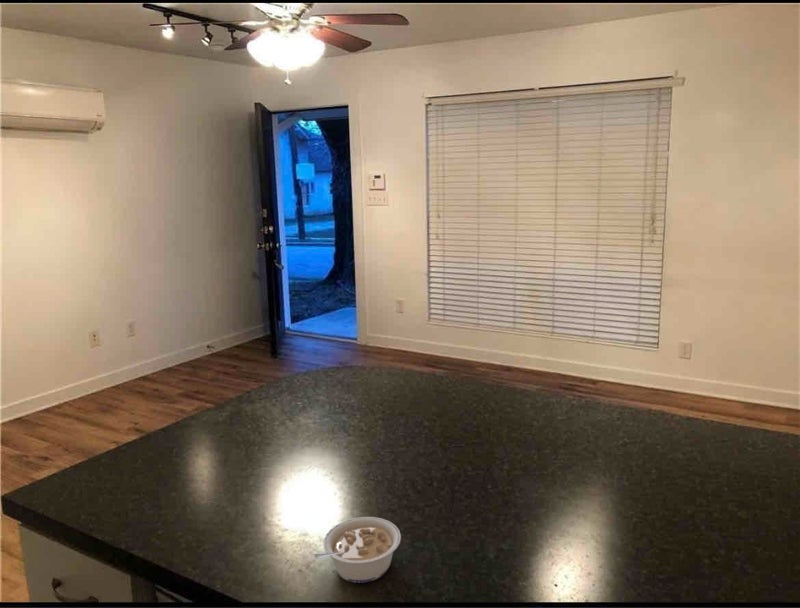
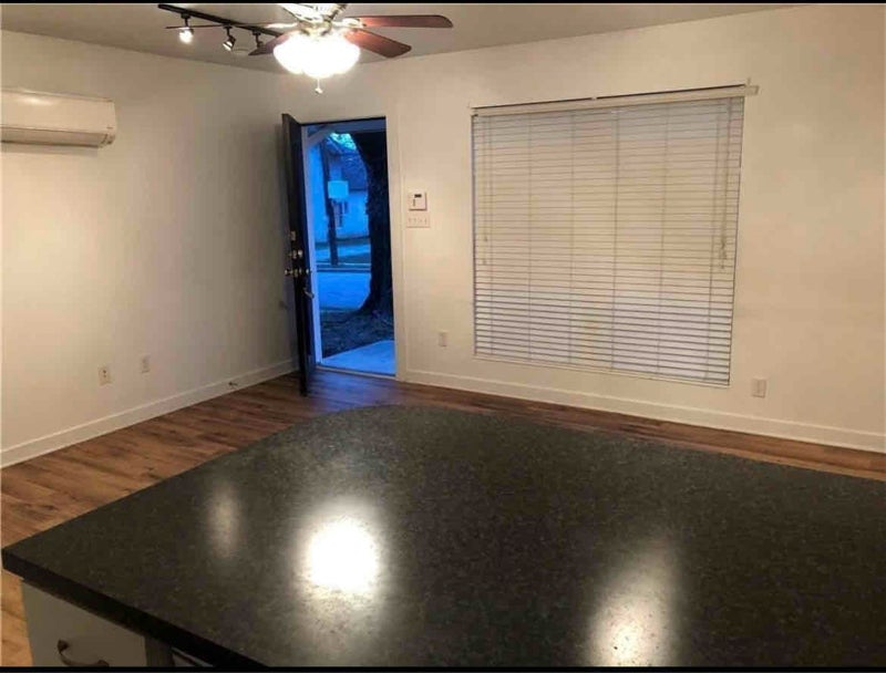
- legume (361, 551)
